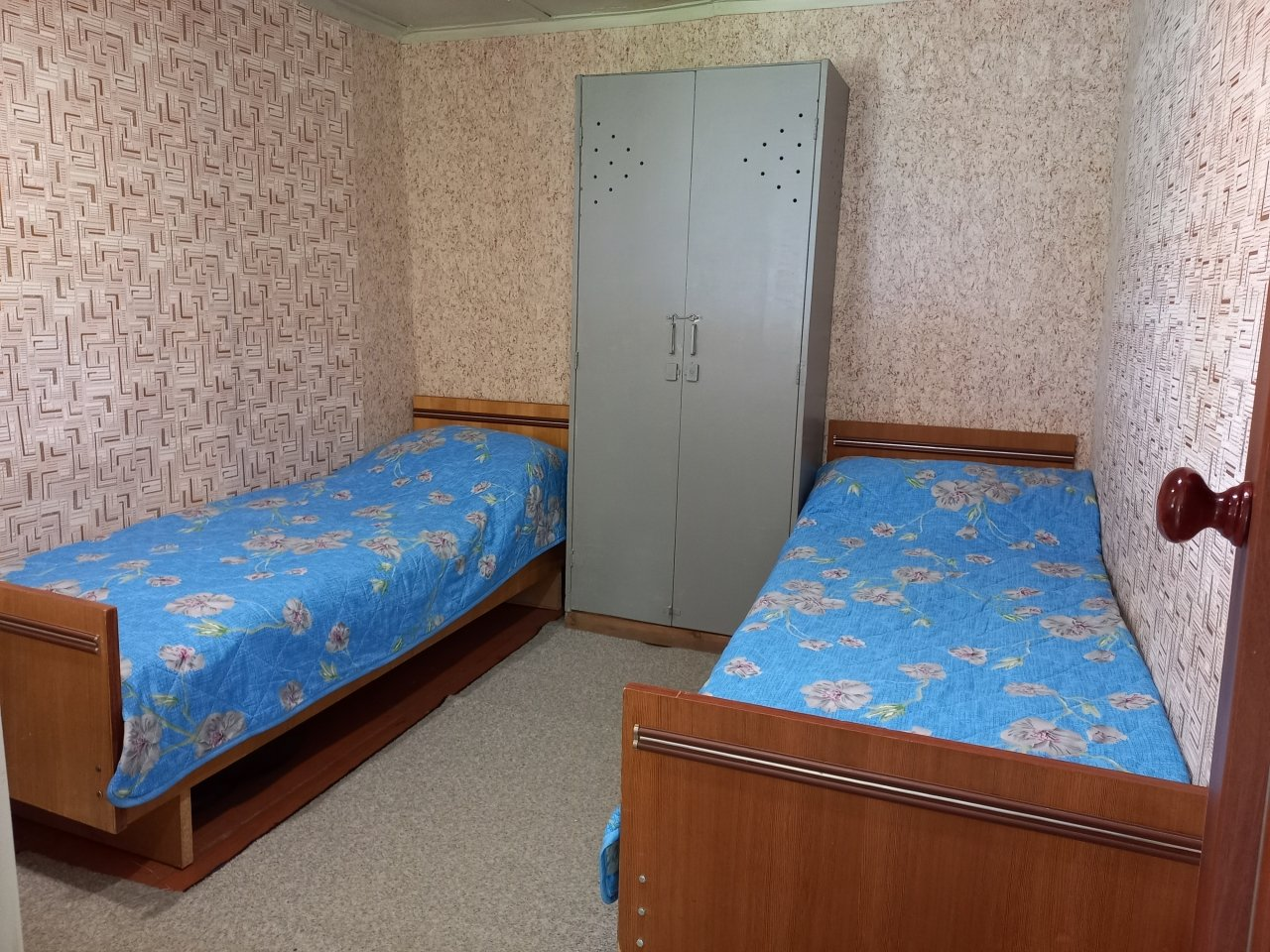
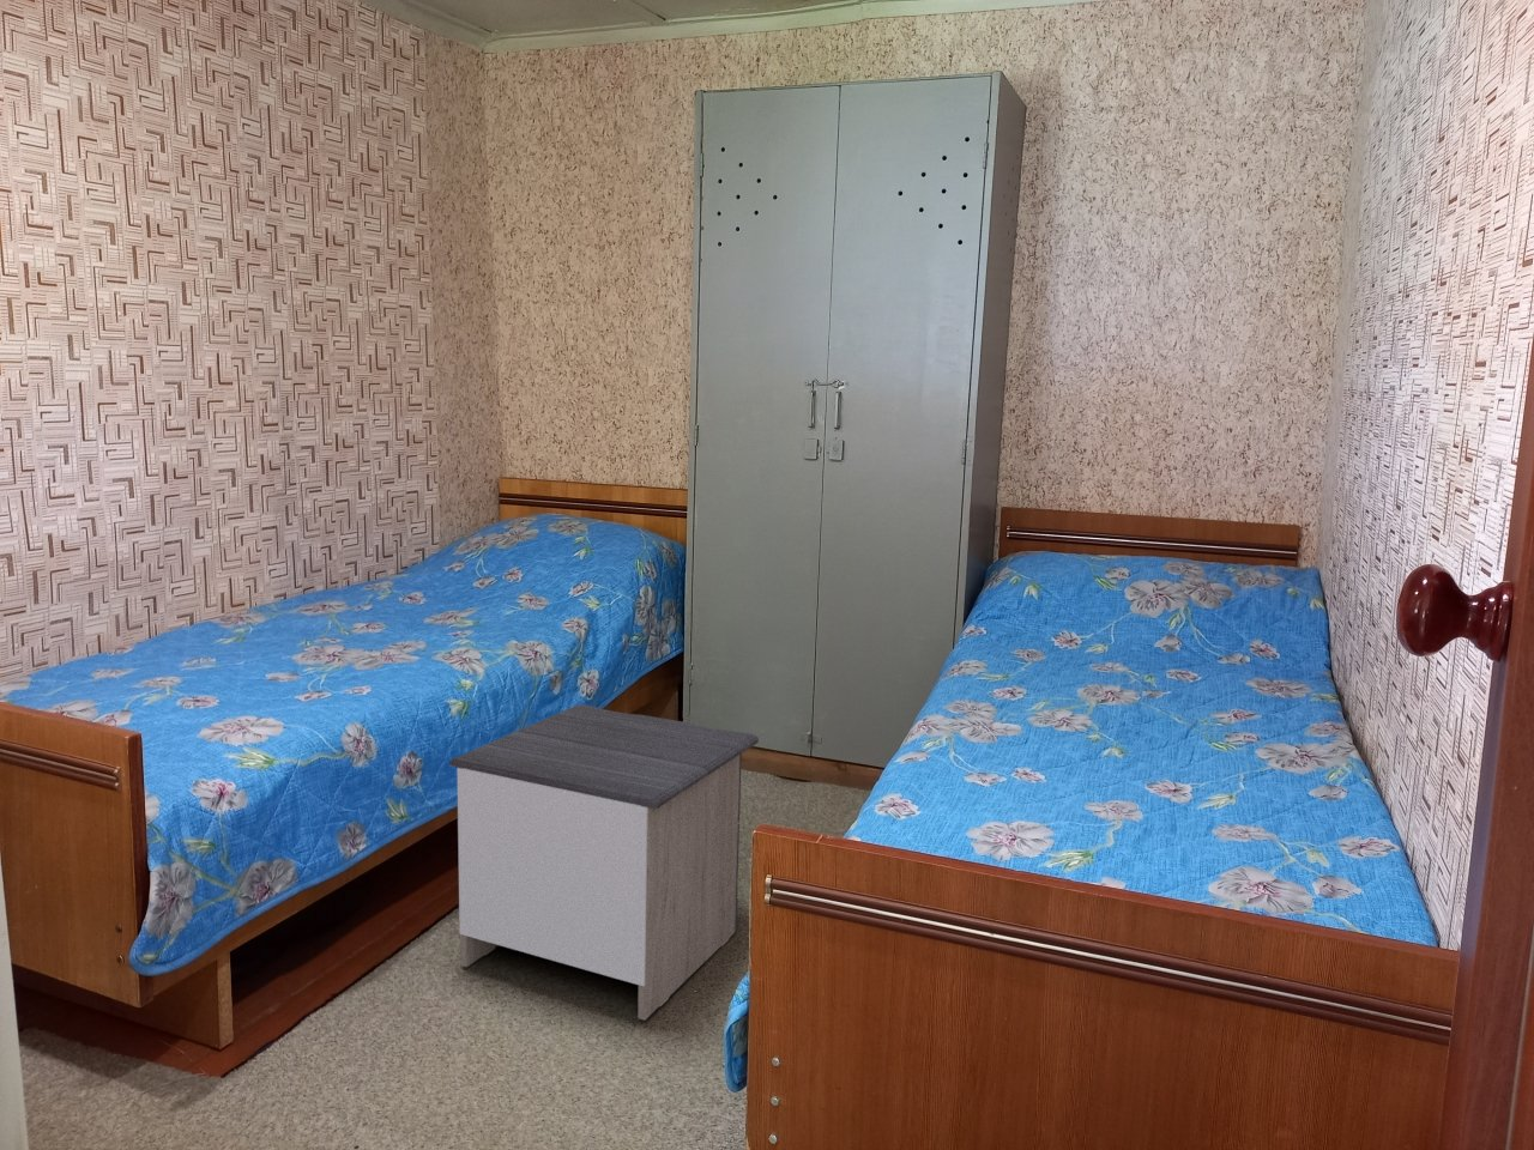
+ nightstand (611, 846)
